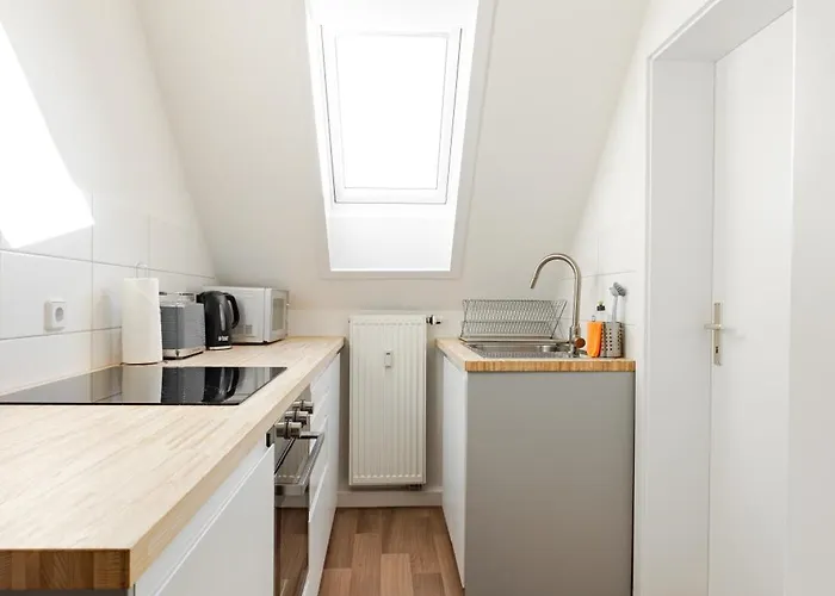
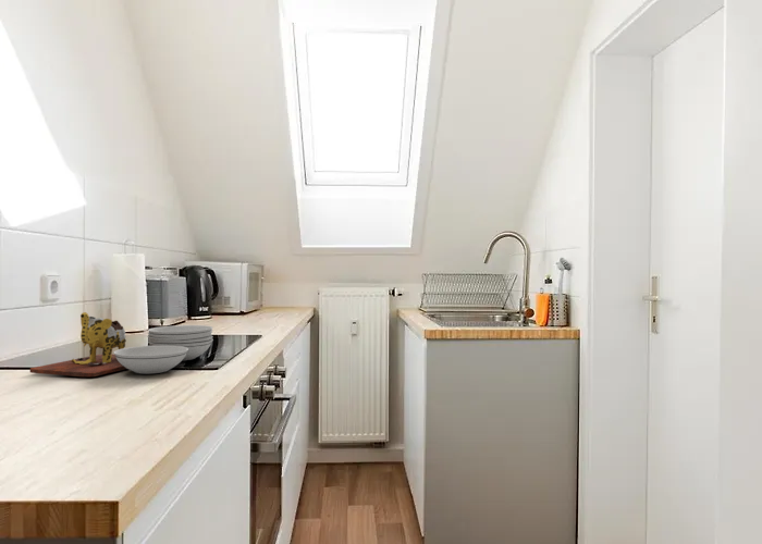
+ cutting board (148, 336)
